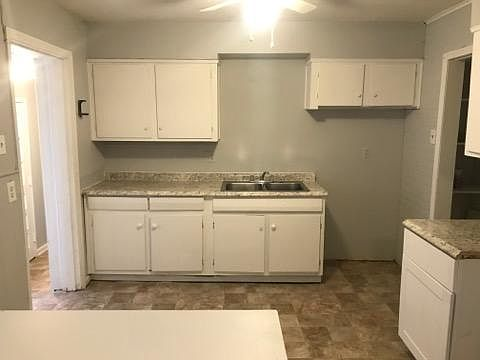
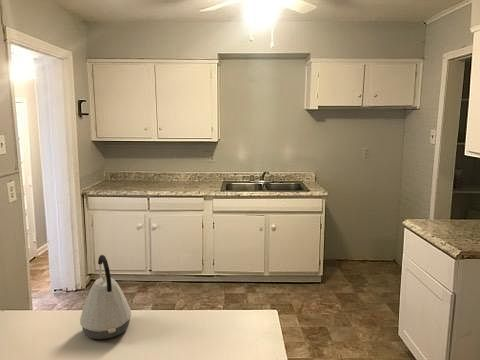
+ kettle (104, 292)
